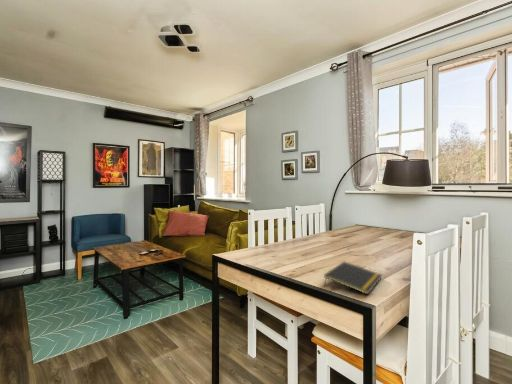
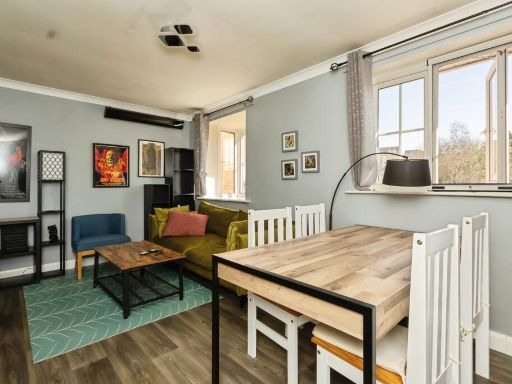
- notepad (354, 275)
